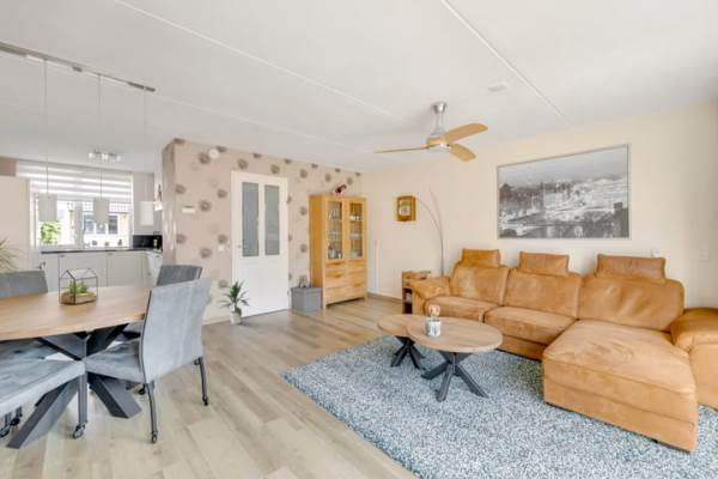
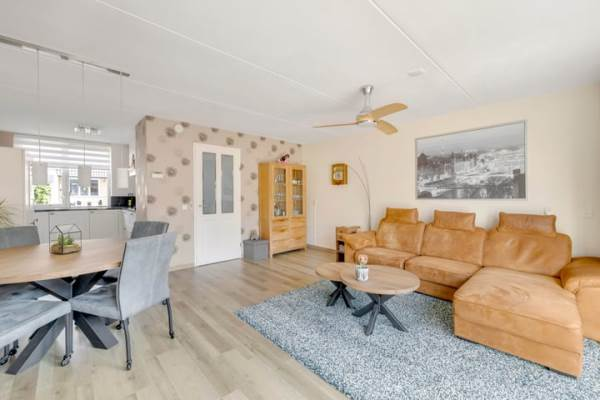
- indoor plant (235, 302)
